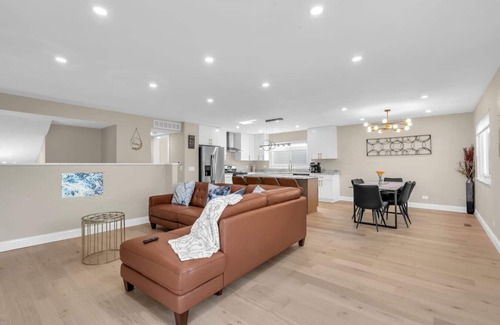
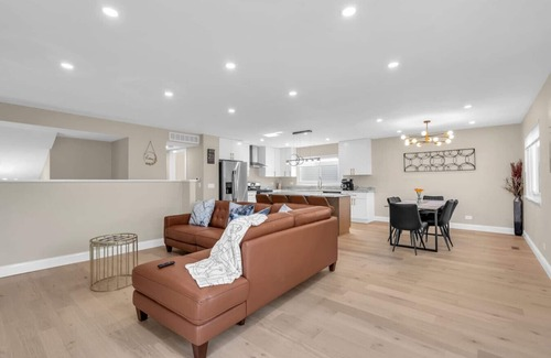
- wall art (83, 184)
